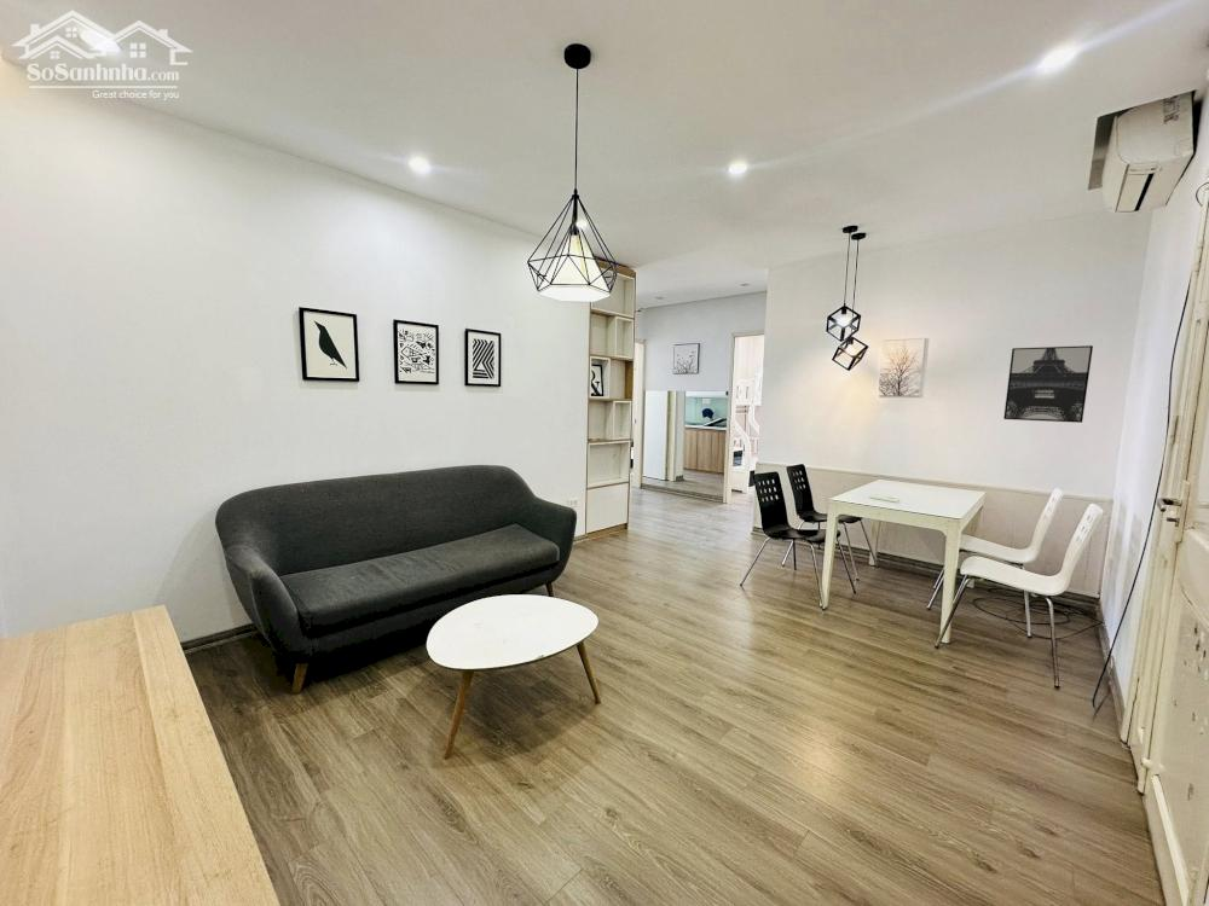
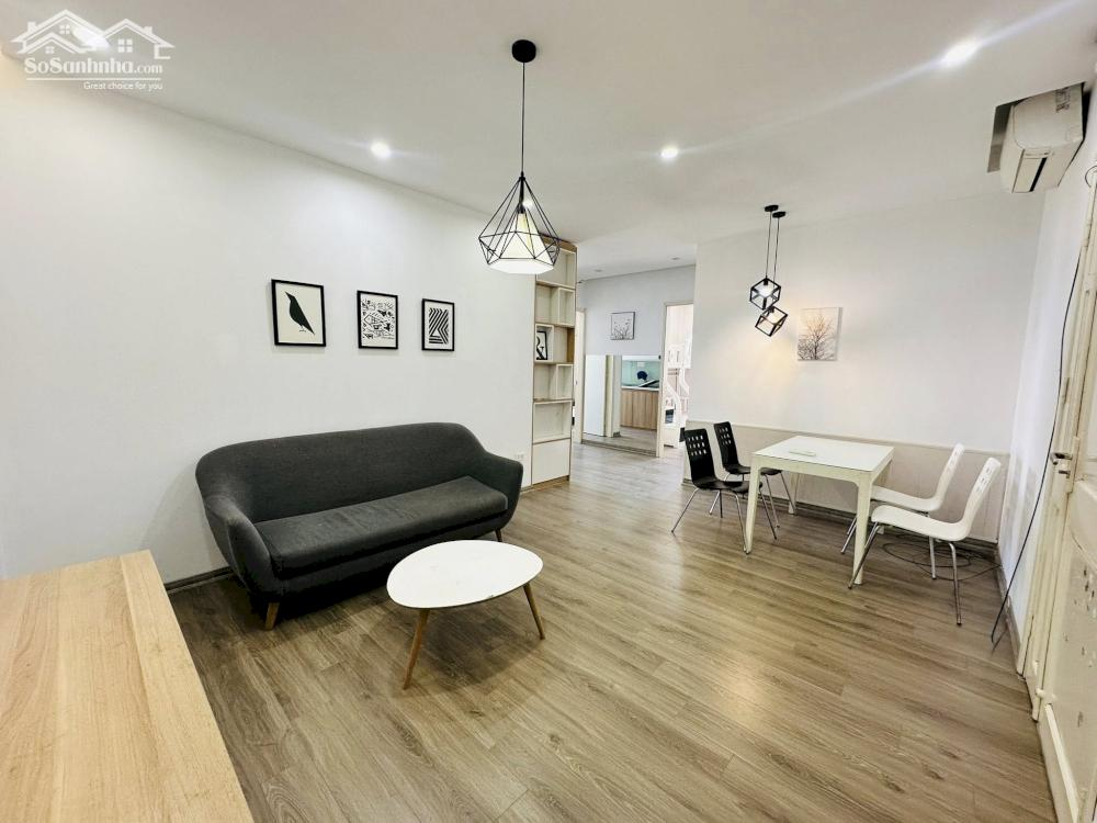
- wall art (1046, 384)
